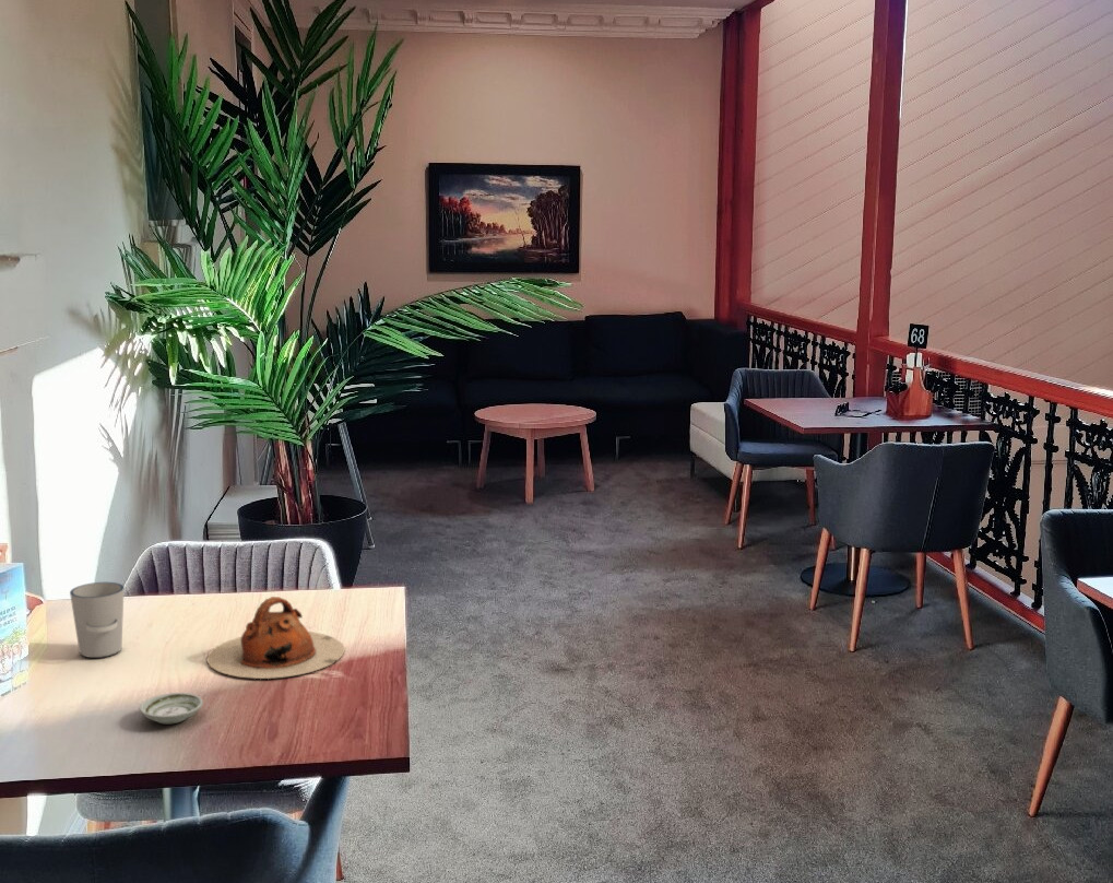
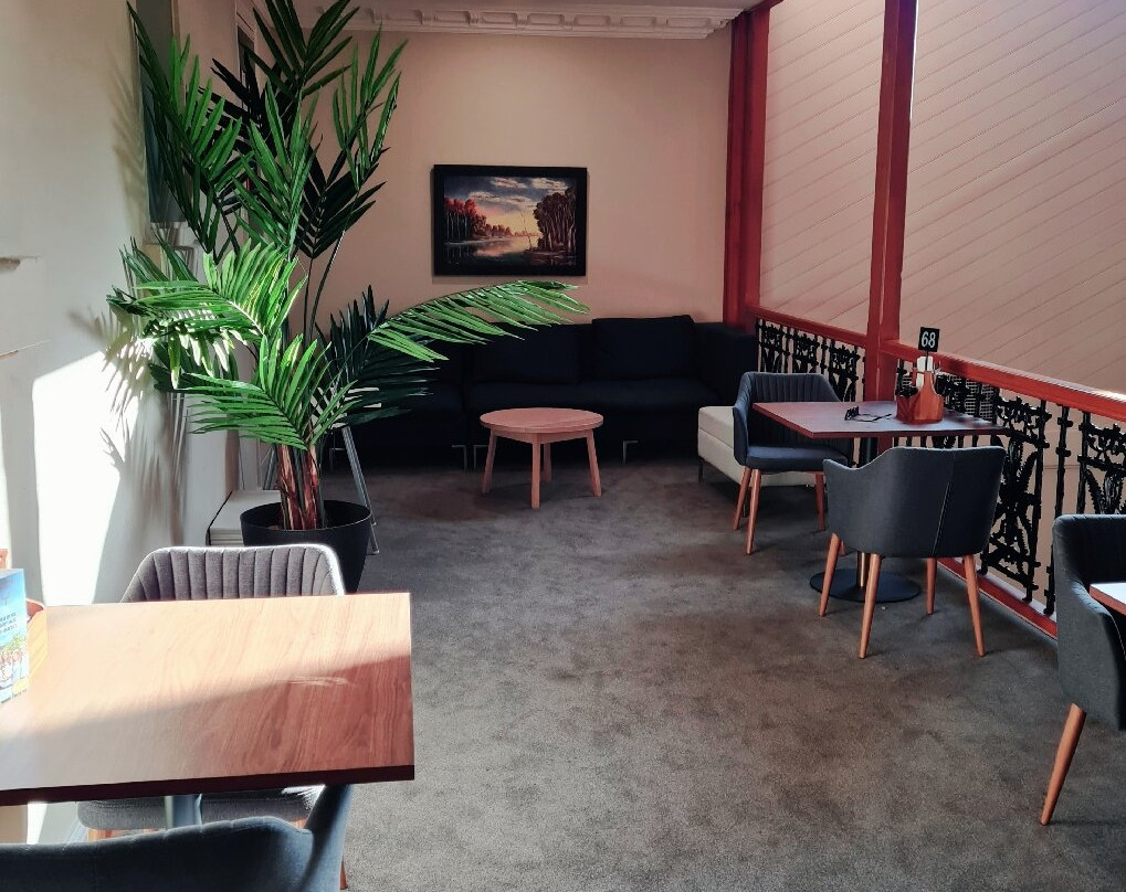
- cup (98, 622)
- saucer (171, 710)
- teapot (275, 624)
